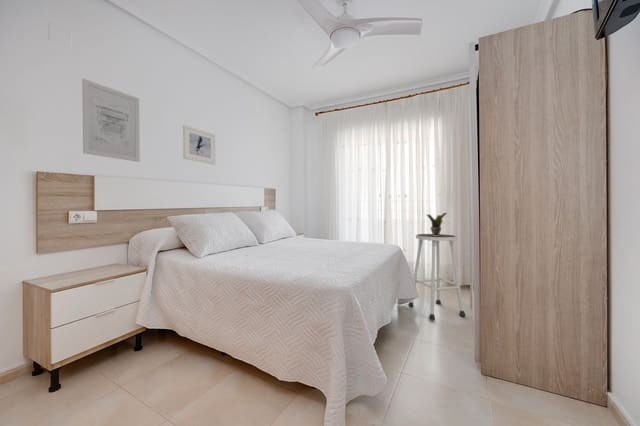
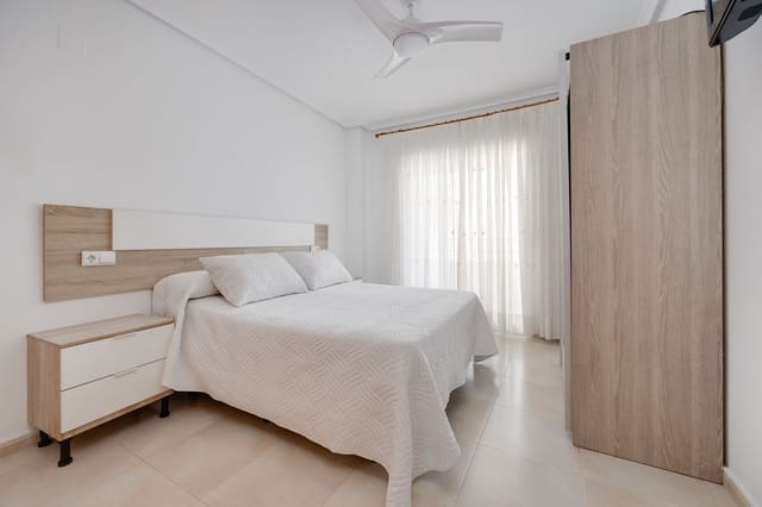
- wall art (113, 123)
- stool (434, 273)
- potted plant (436, 223)
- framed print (200, 145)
